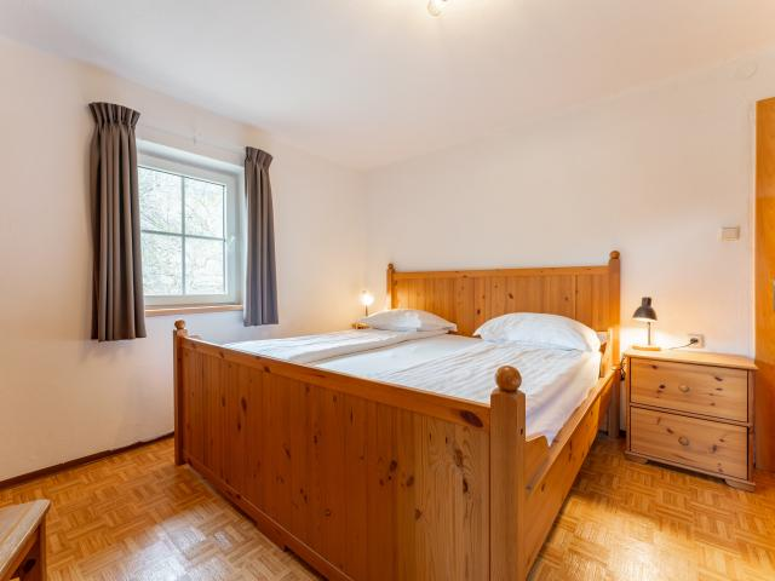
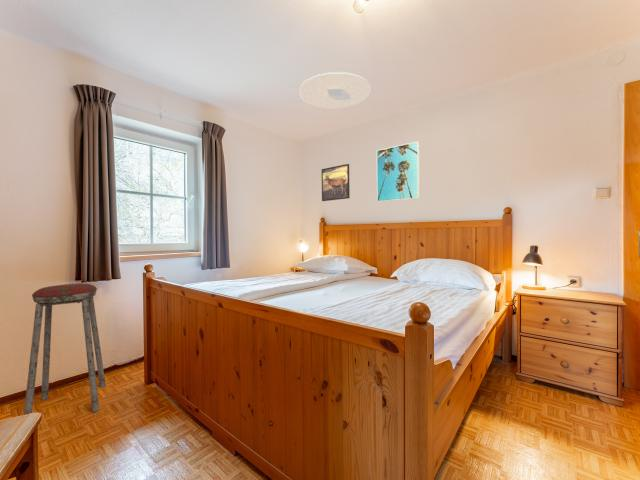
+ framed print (335, 183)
+ ceiling light (334, 88)
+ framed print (397, 173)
+ music stool (50, 342)
